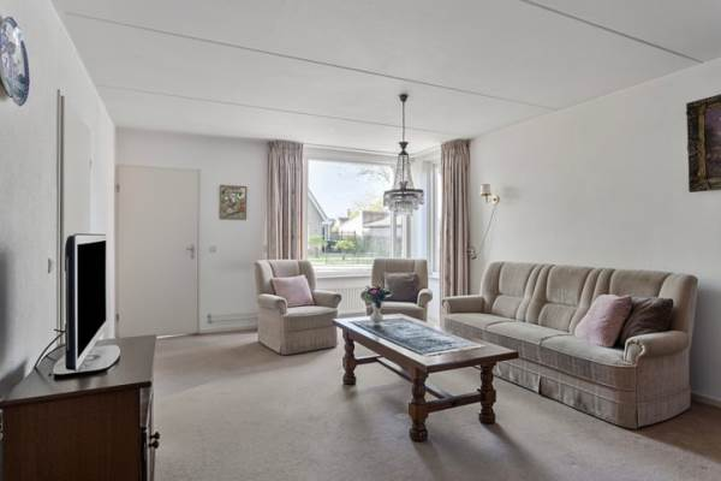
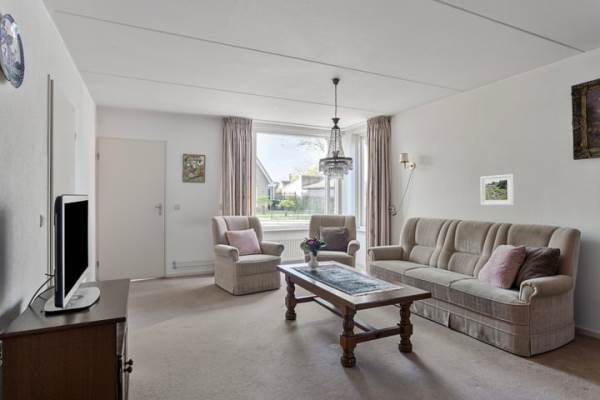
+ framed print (496, 190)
